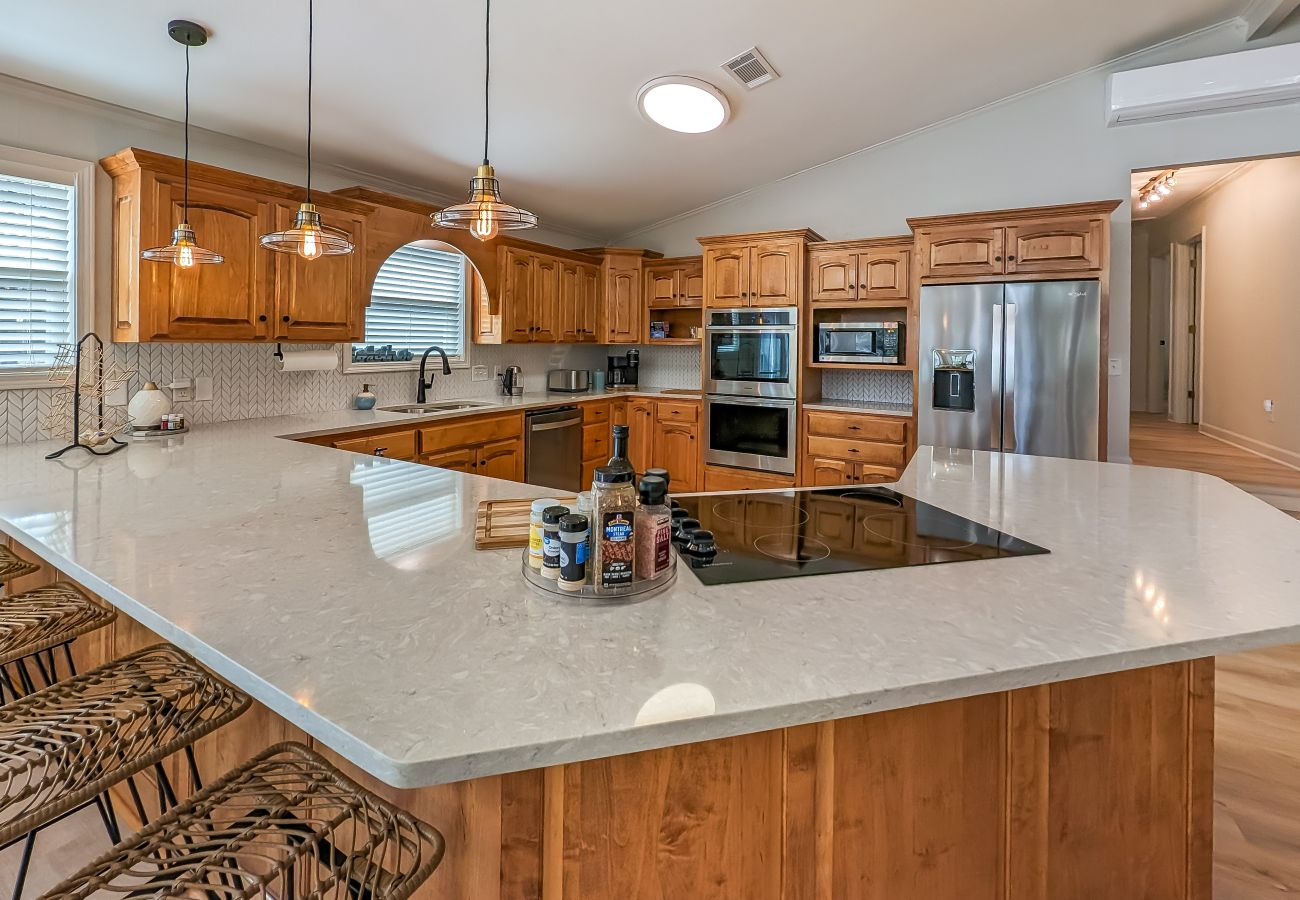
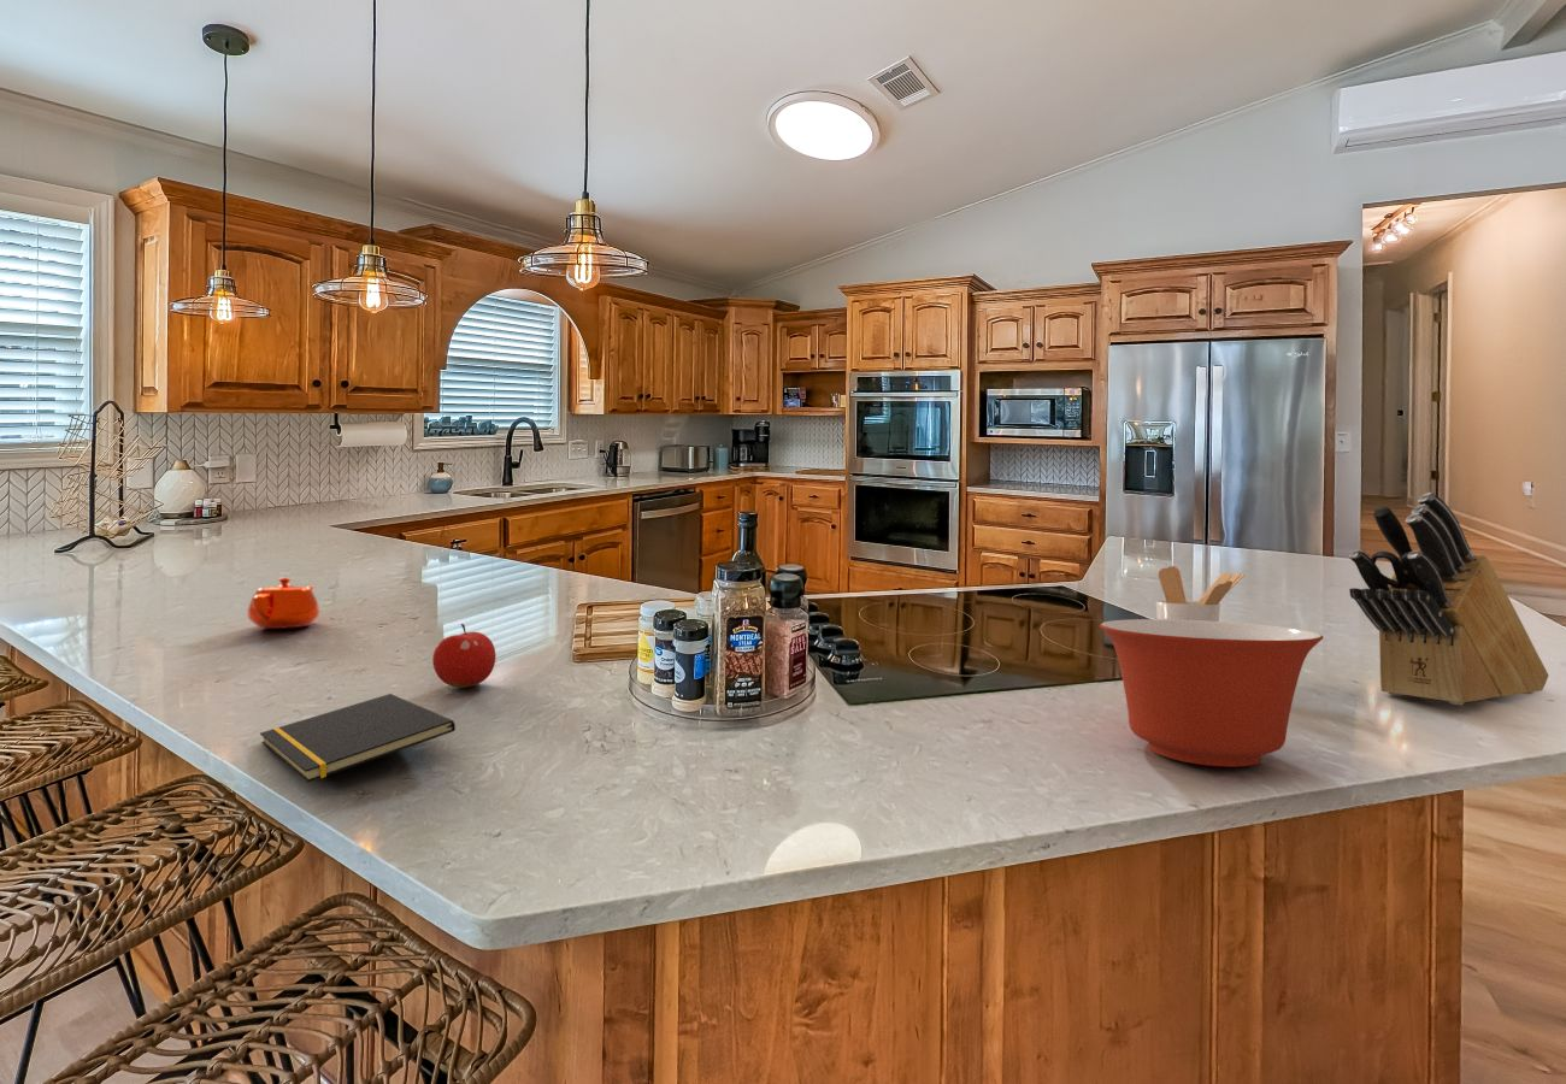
+ fruit (464, 654)
+ knife block (1448, 595)
+ teapot (285, 601)
+ notepad (354, 731)
+ mixing bowl (1205, 690)
+ utensil holder (1201, 619)
